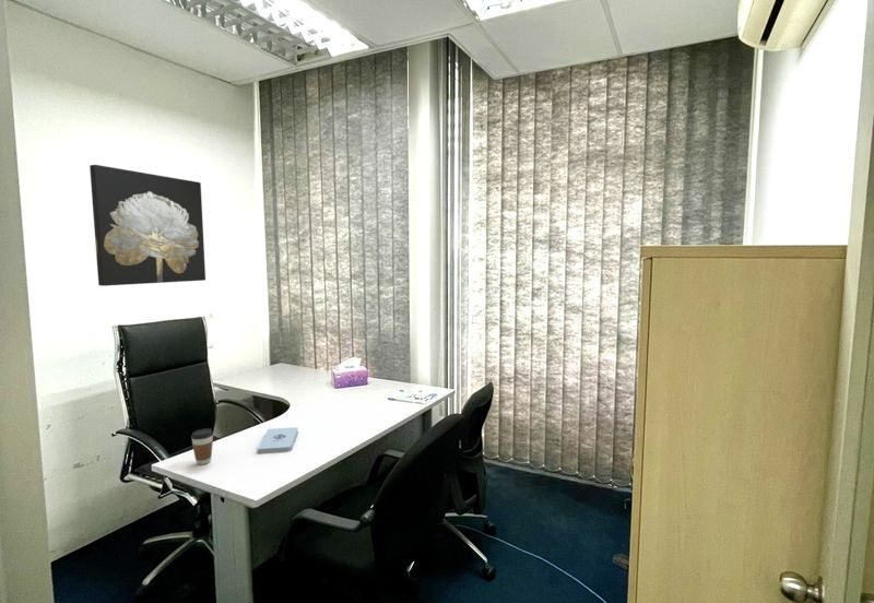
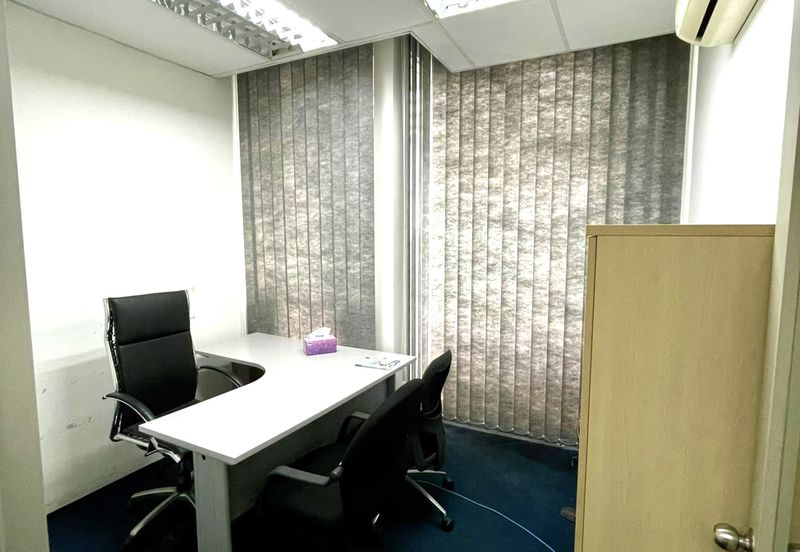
- wall art (154, 228)
- coffee cup (202, 446)
- notepad (279, 439)
